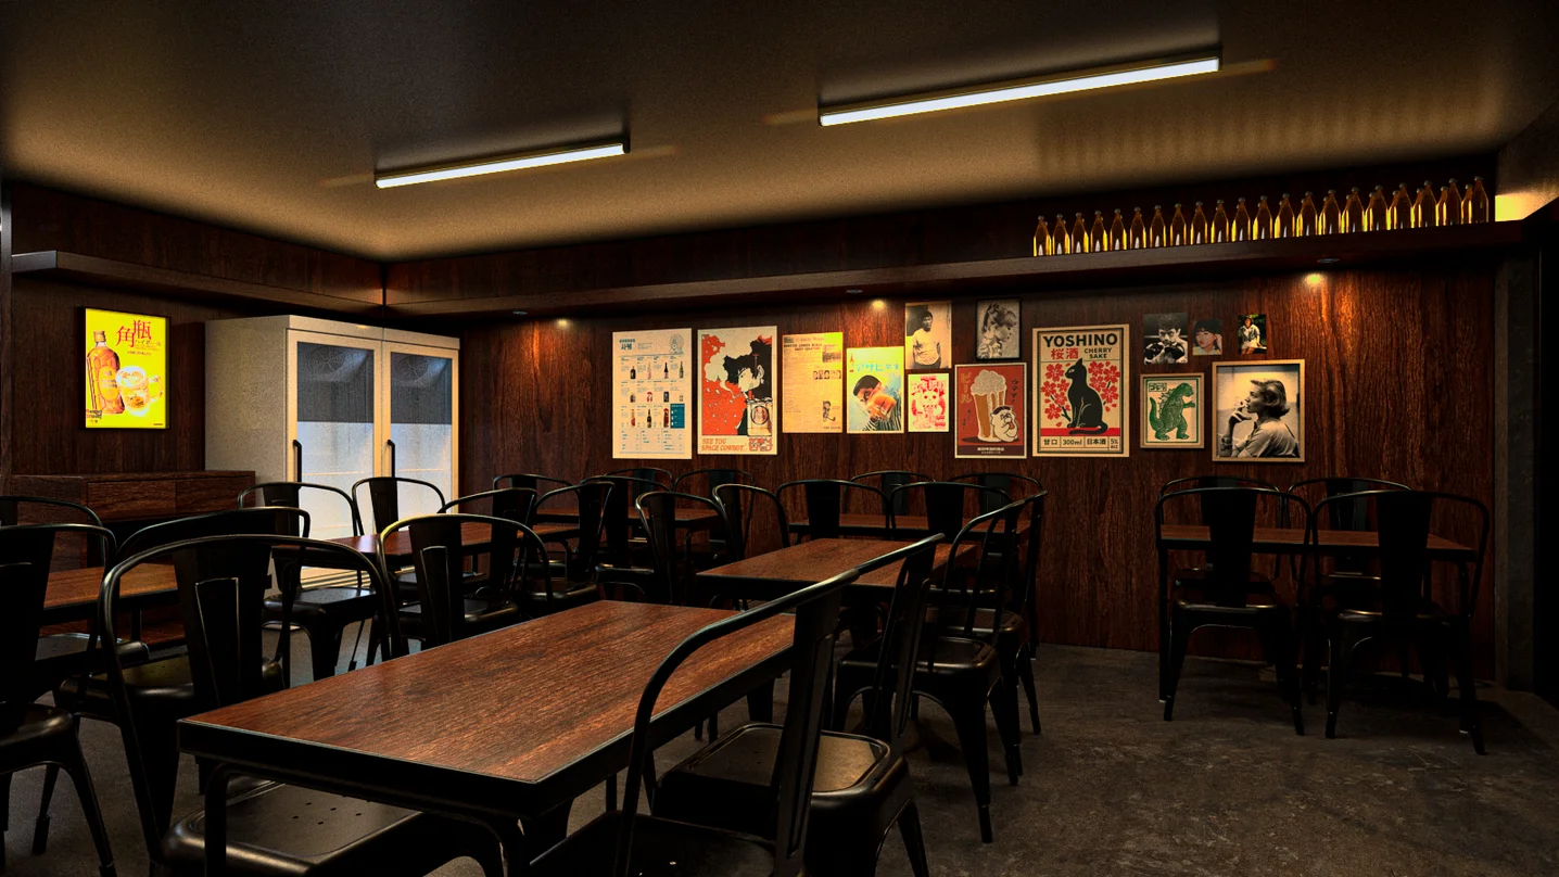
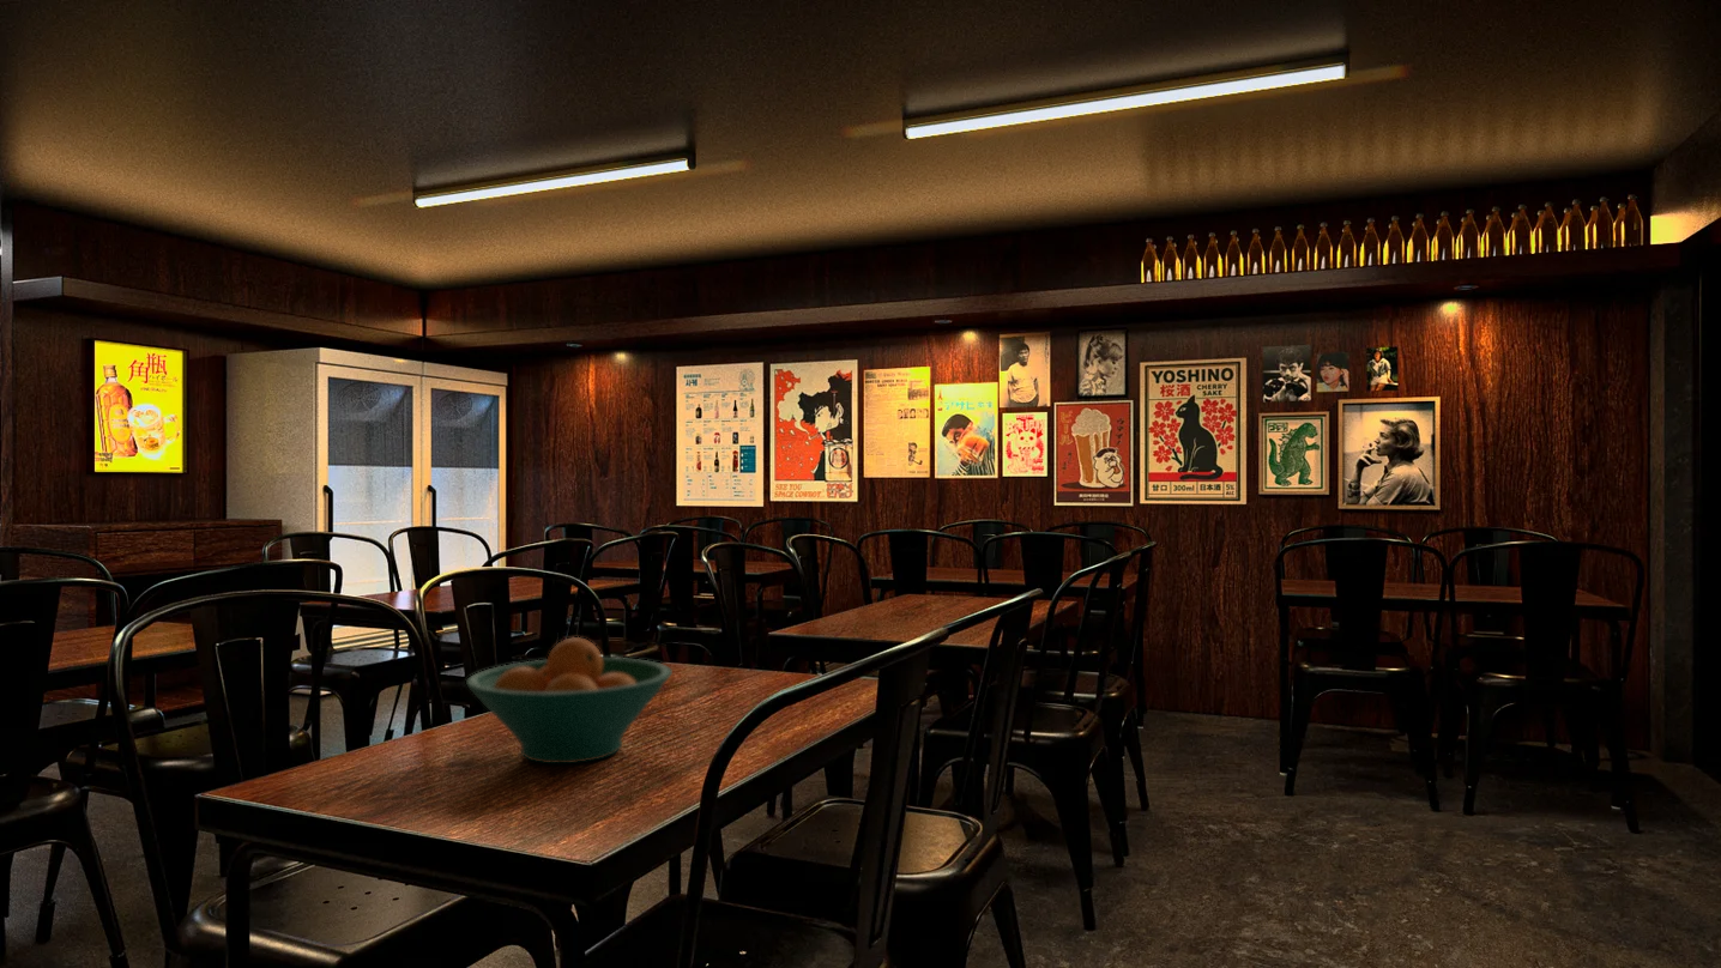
+ fruit bowl (572, 695)
